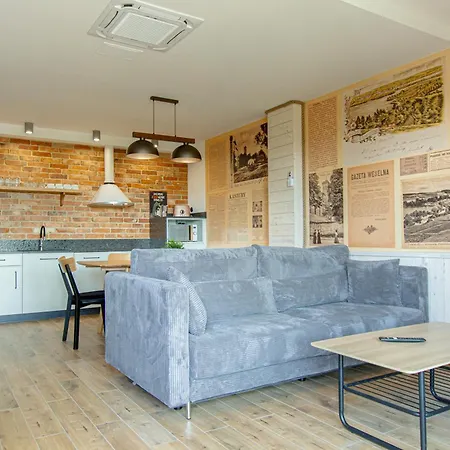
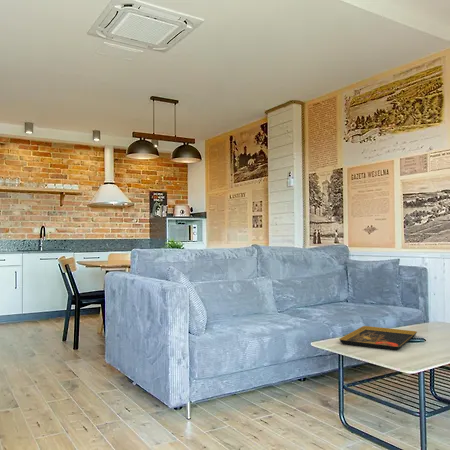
+ decorative tray (379, 337)
